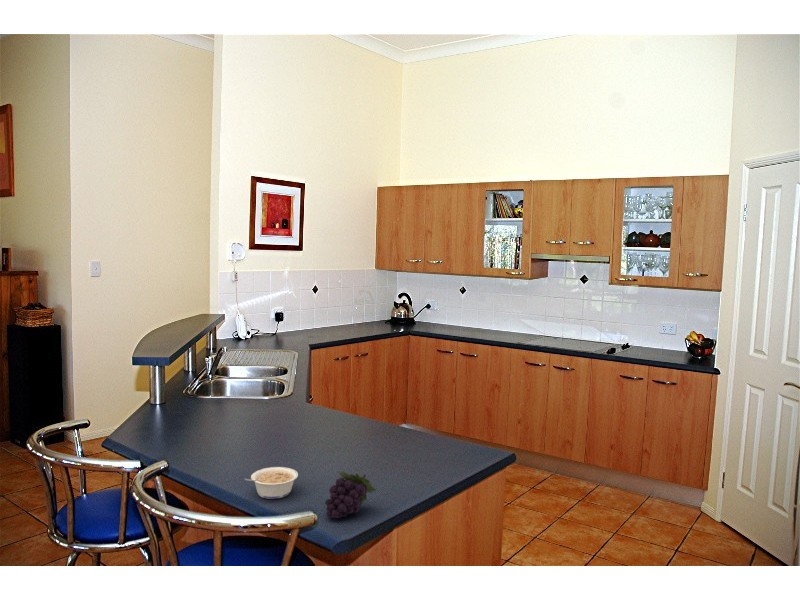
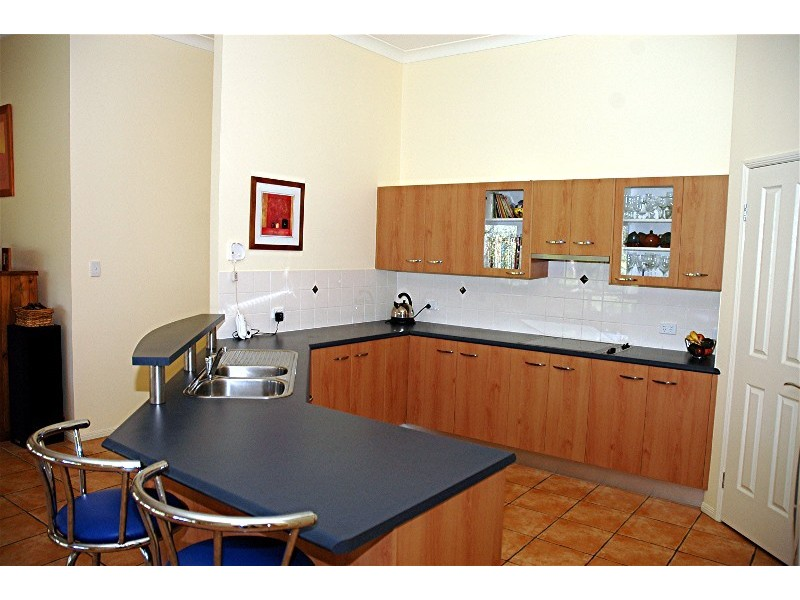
- fruit (350, 492)
- legume (273, 482)
